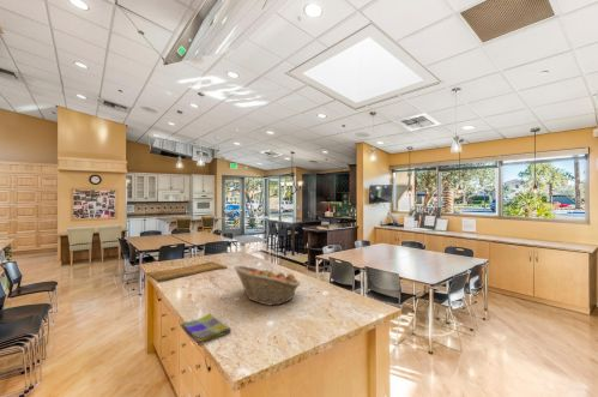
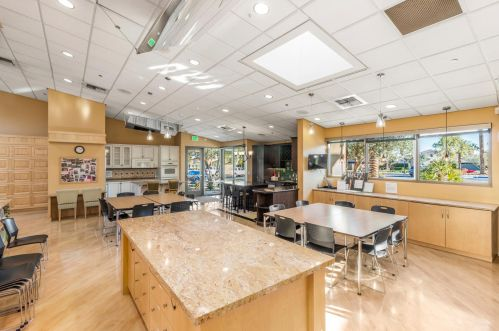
- dish towel (205, 326)
- cutting board (188, 270)
- fruit basket (266, 281)
